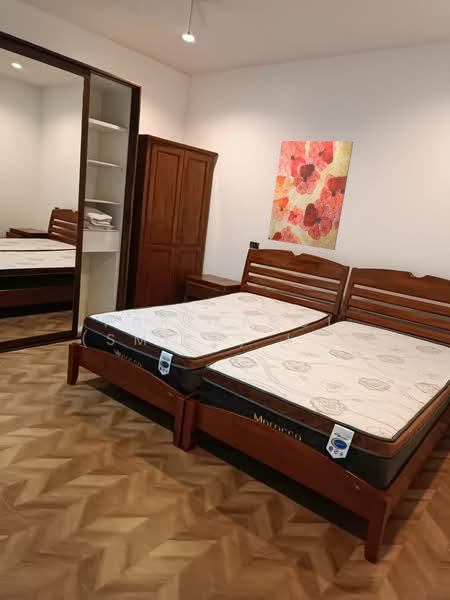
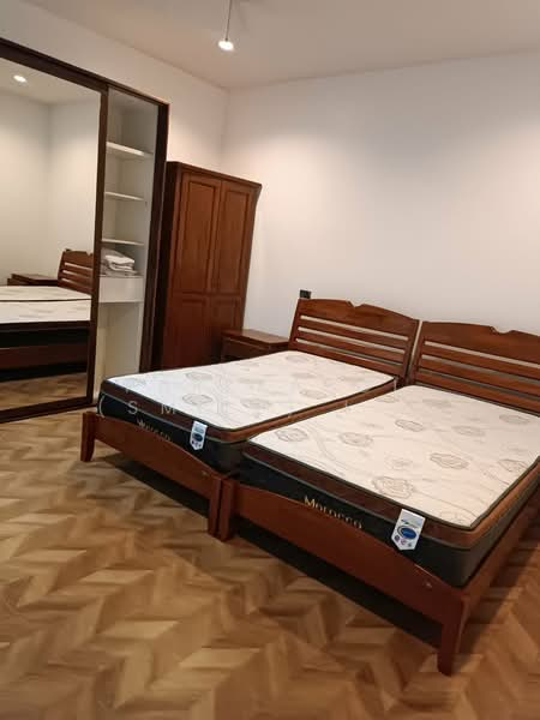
- wall art (307, 194)
